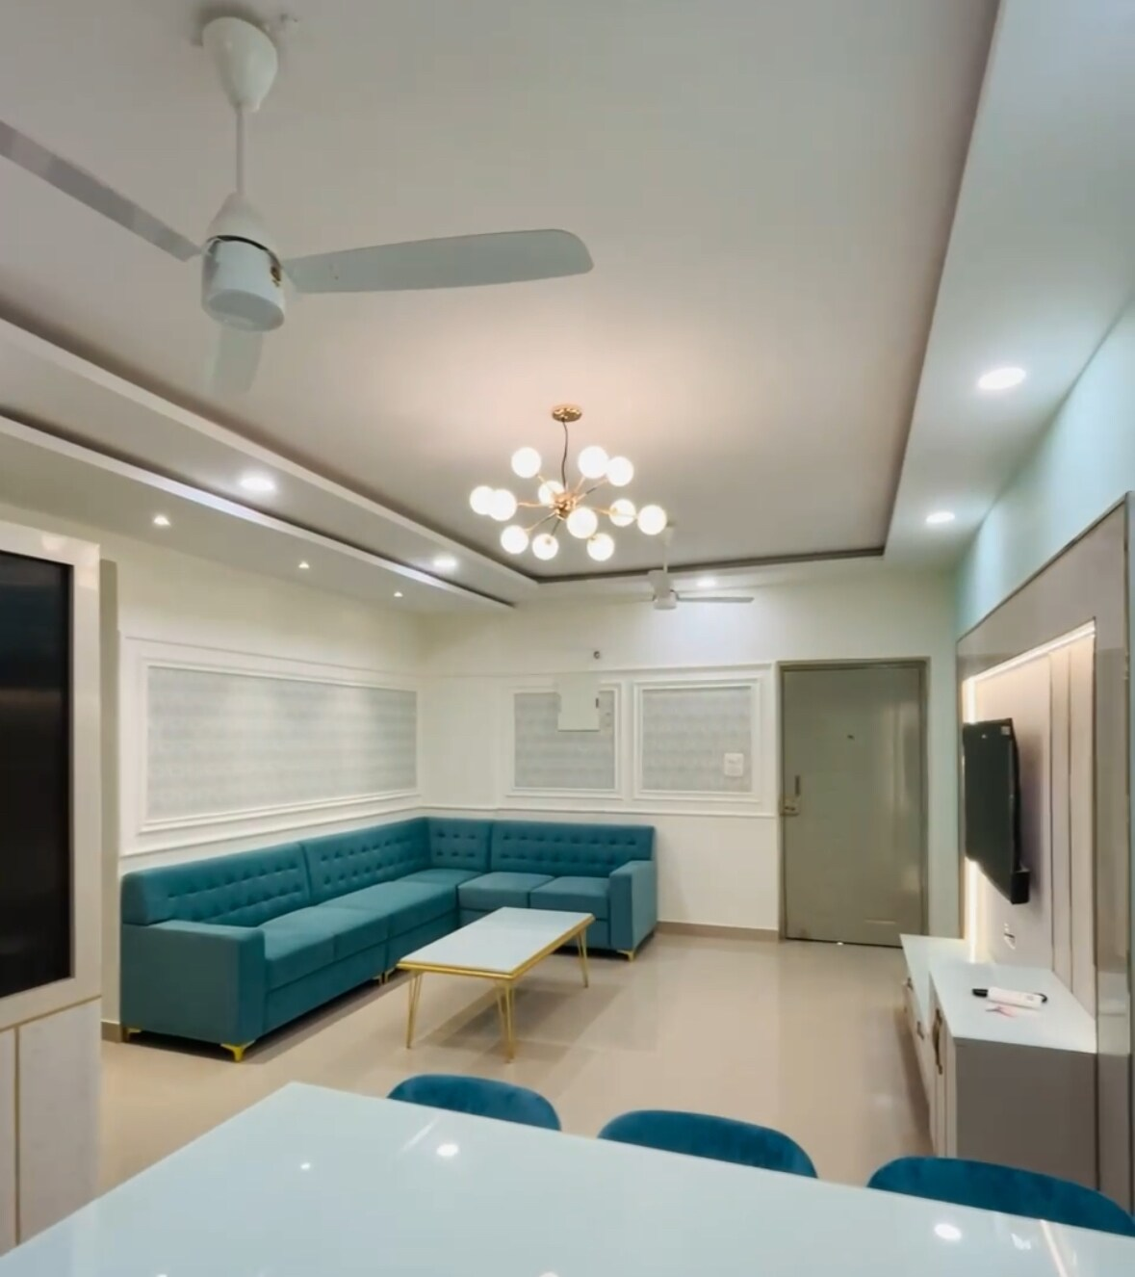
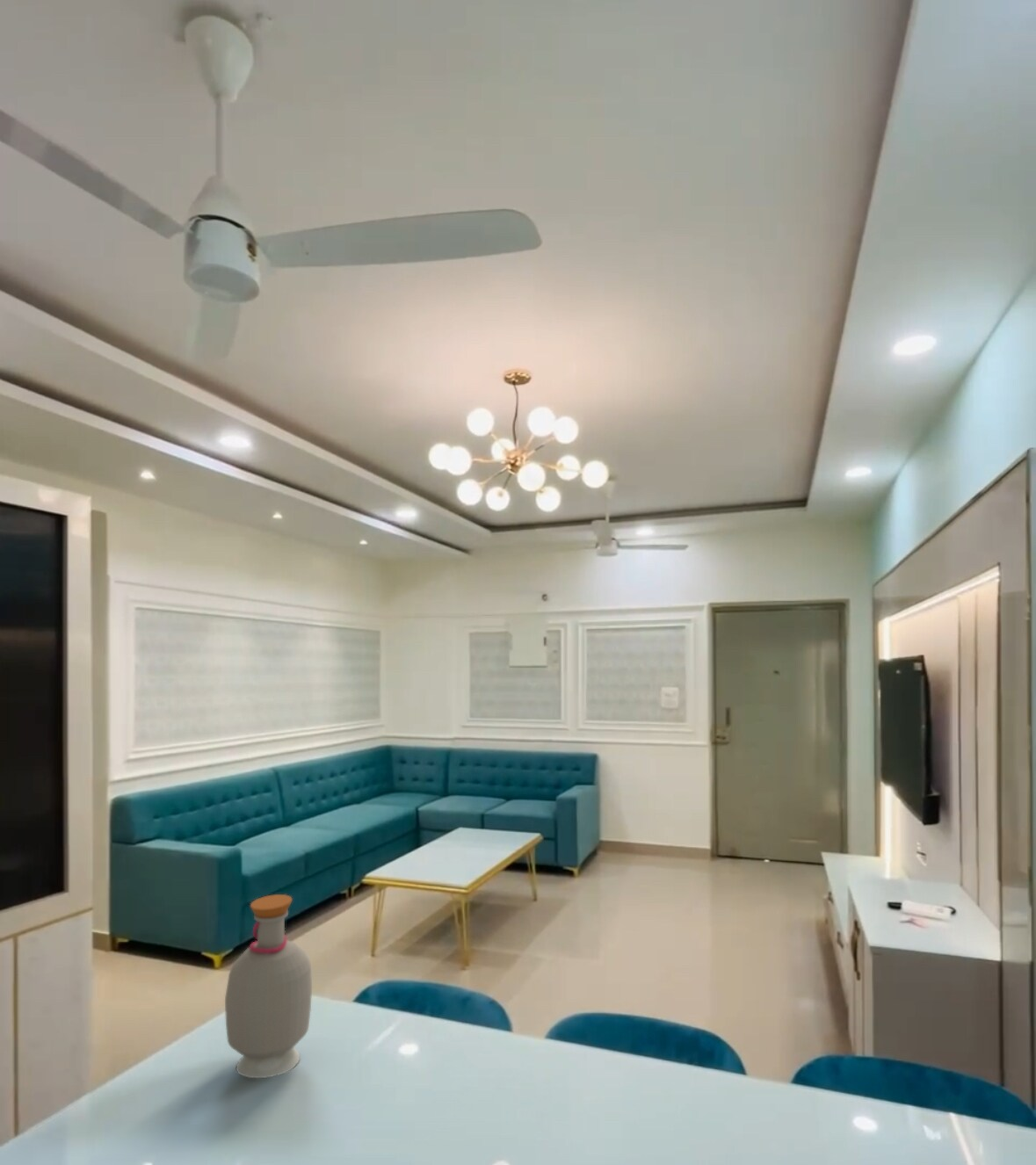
+ bottle (269, 980)
